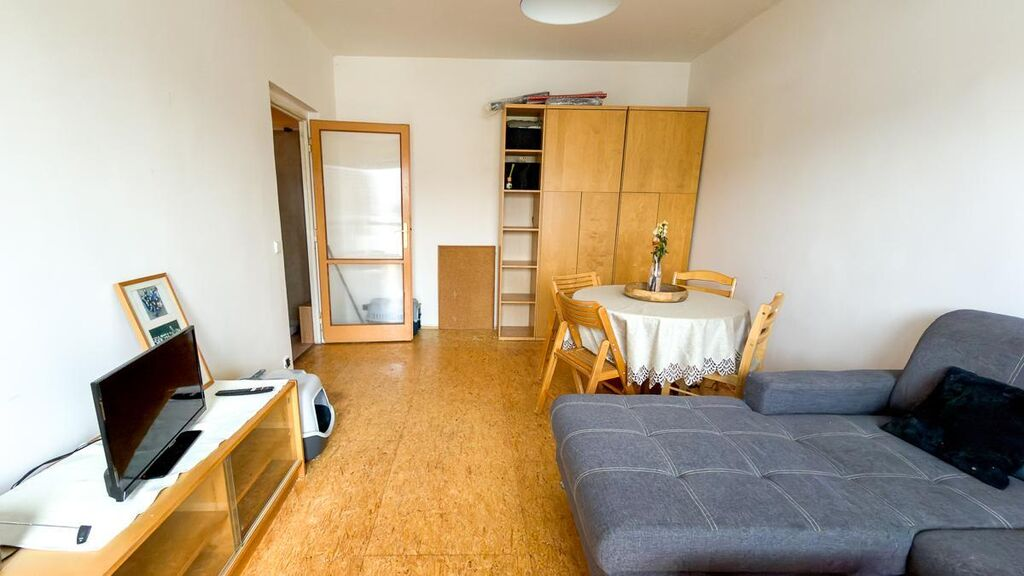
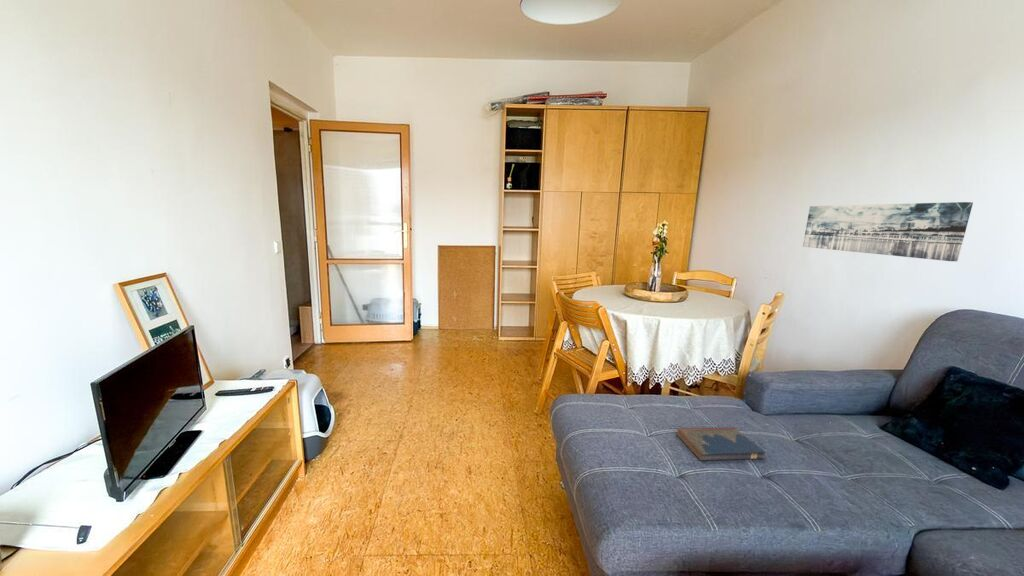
+ hardcover book (718, 442)
+ wall art (870, 228)
